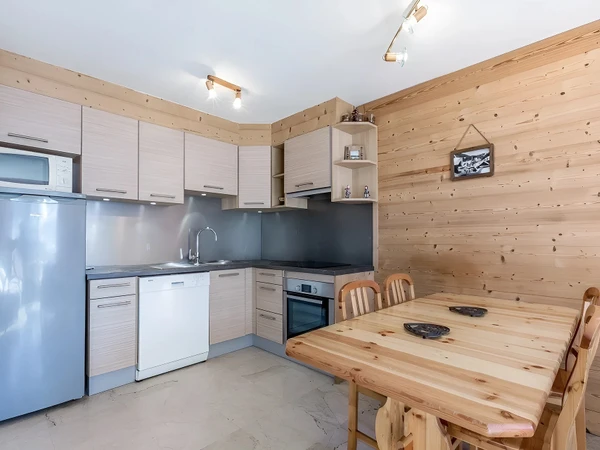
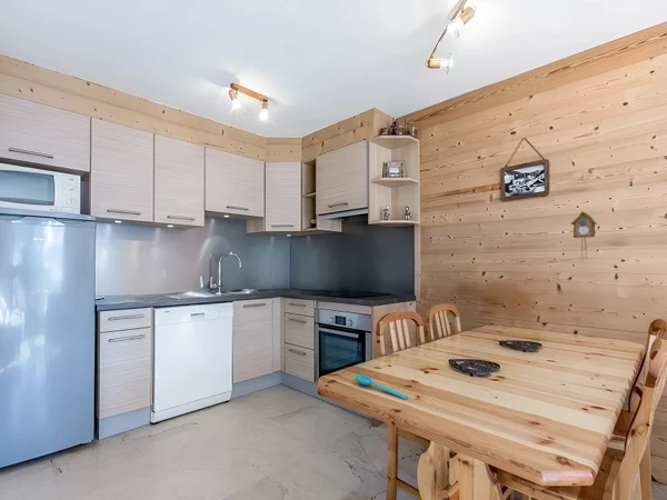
+ spoon (379, 386)
+ cuckoo clock (584, 236)
